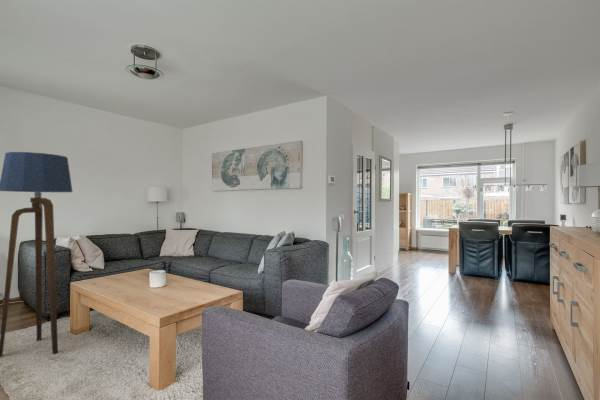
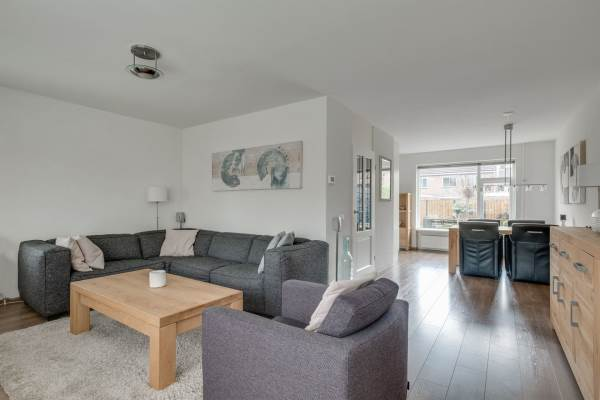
- floor lamp (37, 252)
